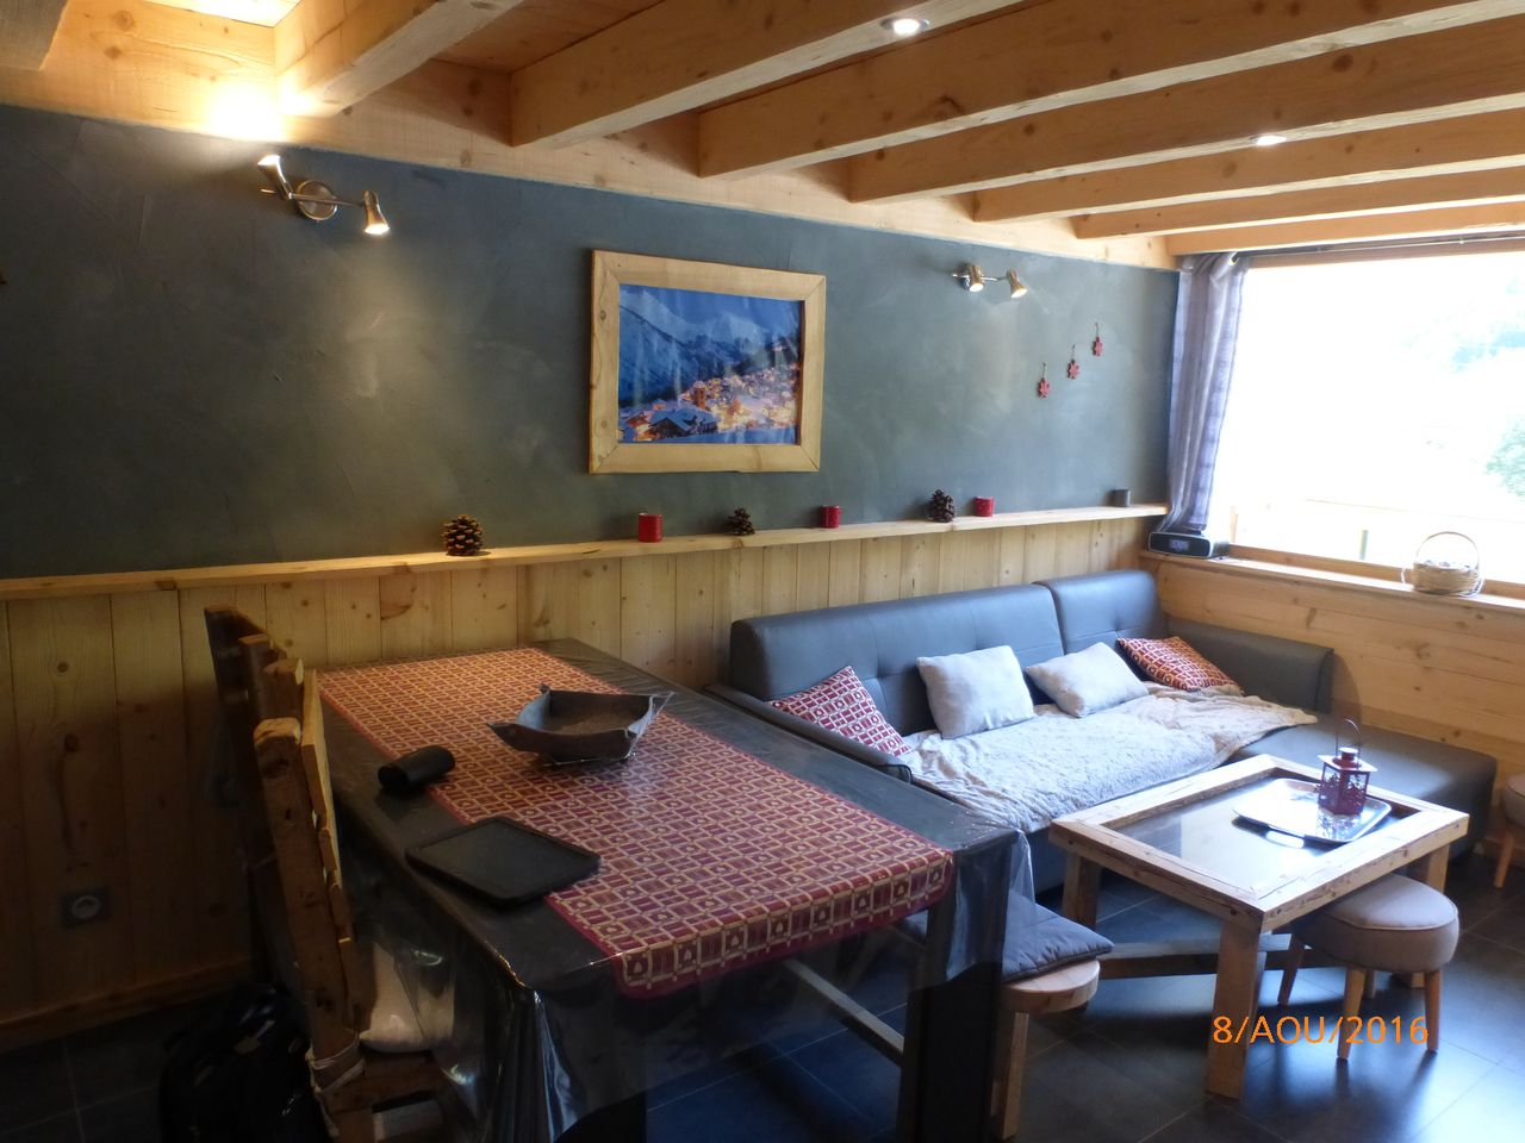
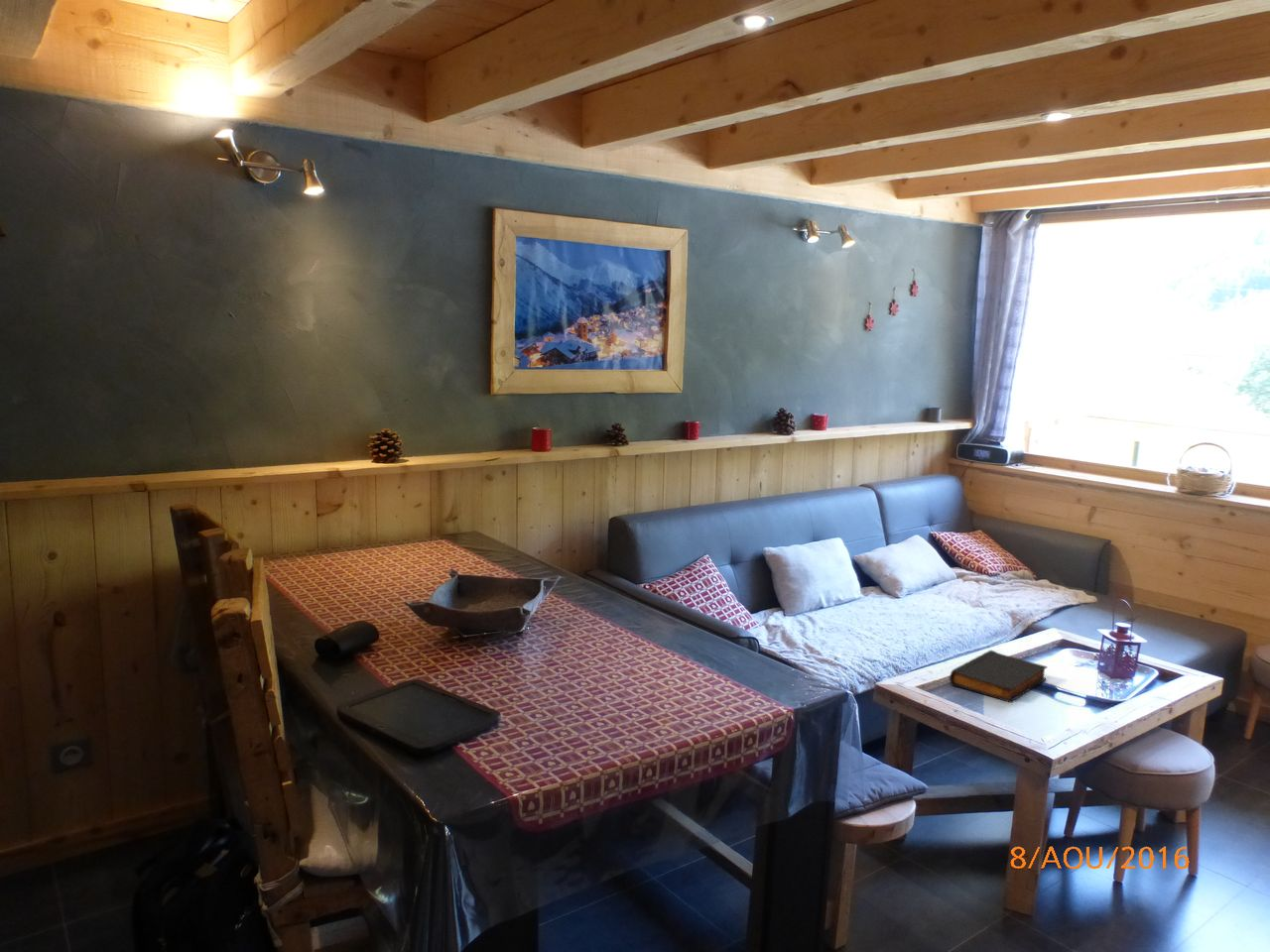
+ book (998, 674)
